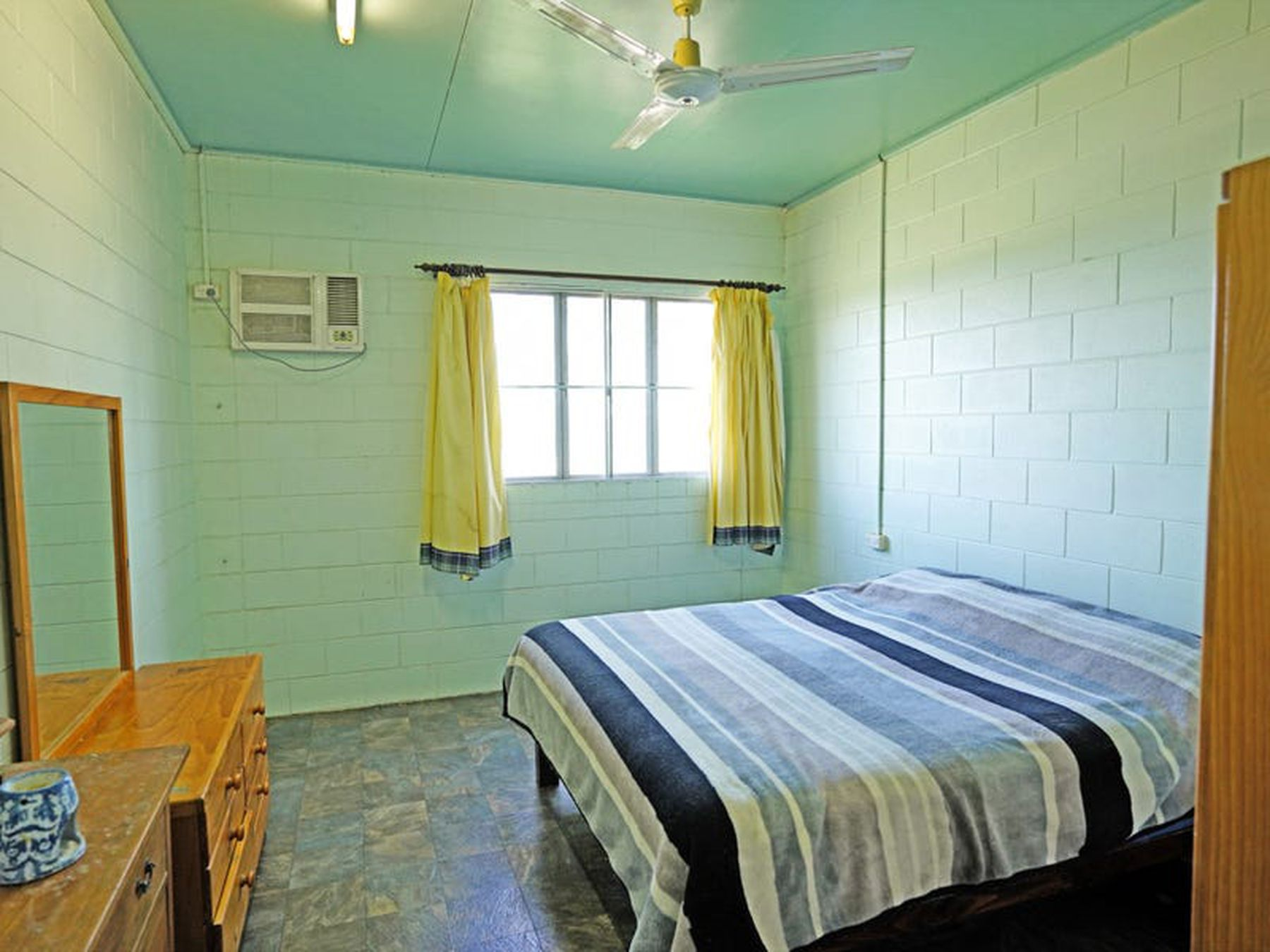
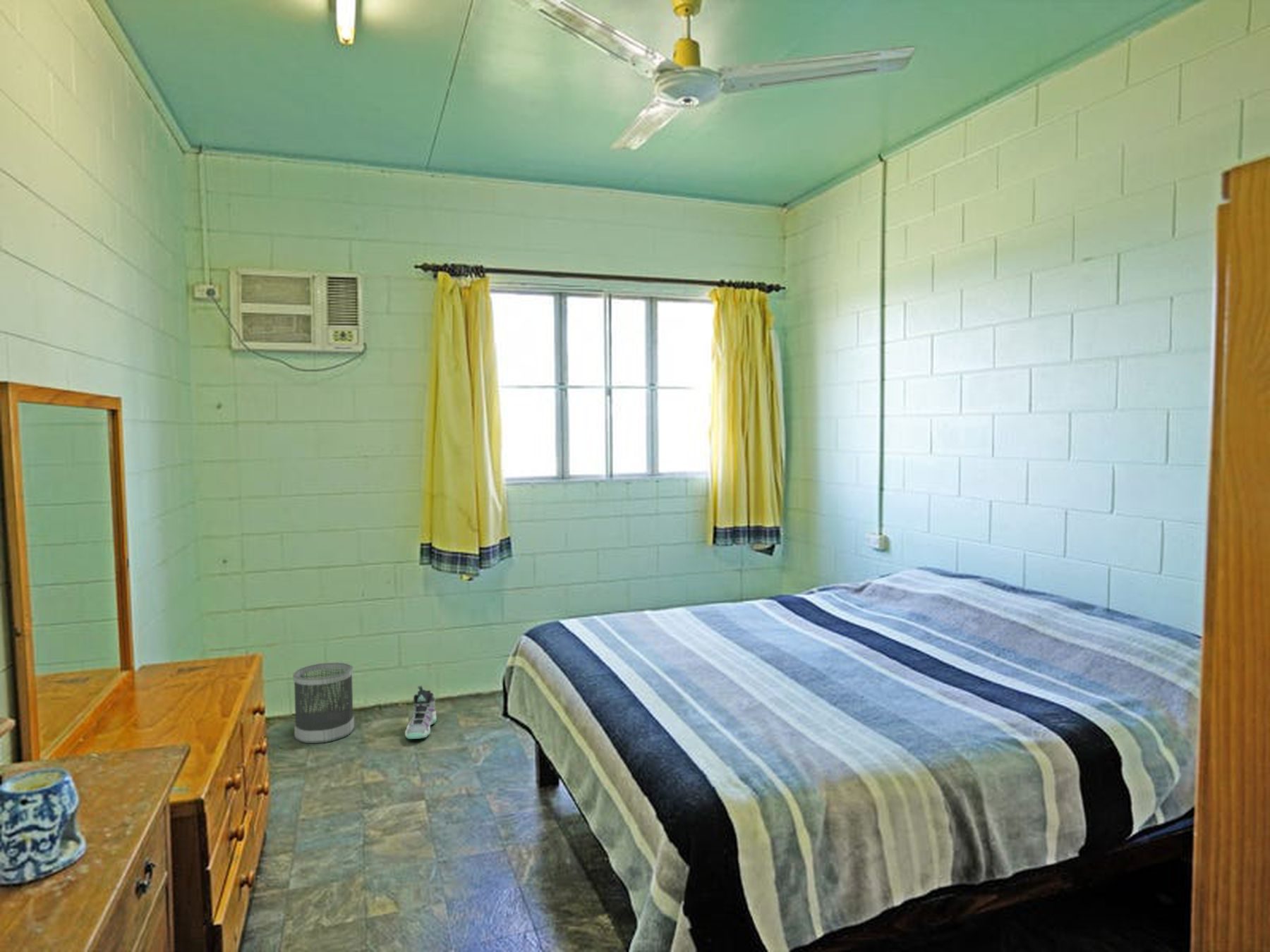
+ wastebasket (324, 701)
+ sneaker (420, 709)
